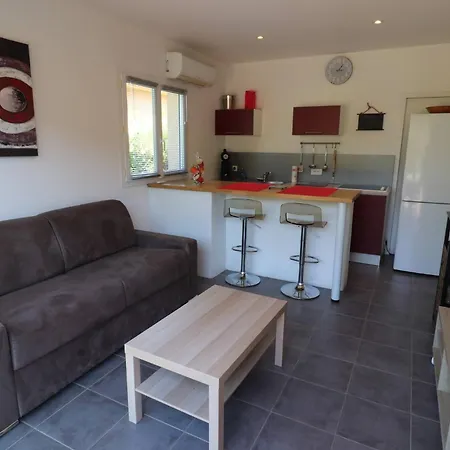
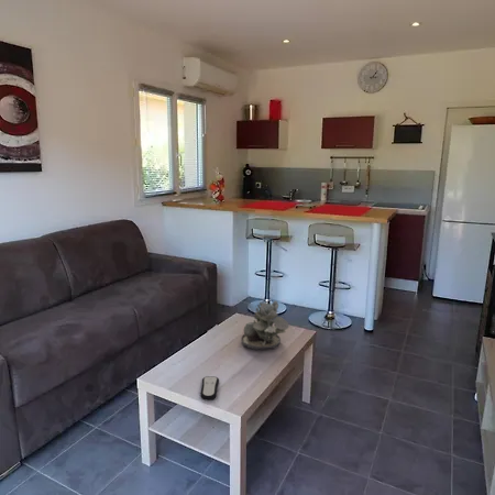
+ remote control (209, 387)
+ succulent plant (263, 322)
